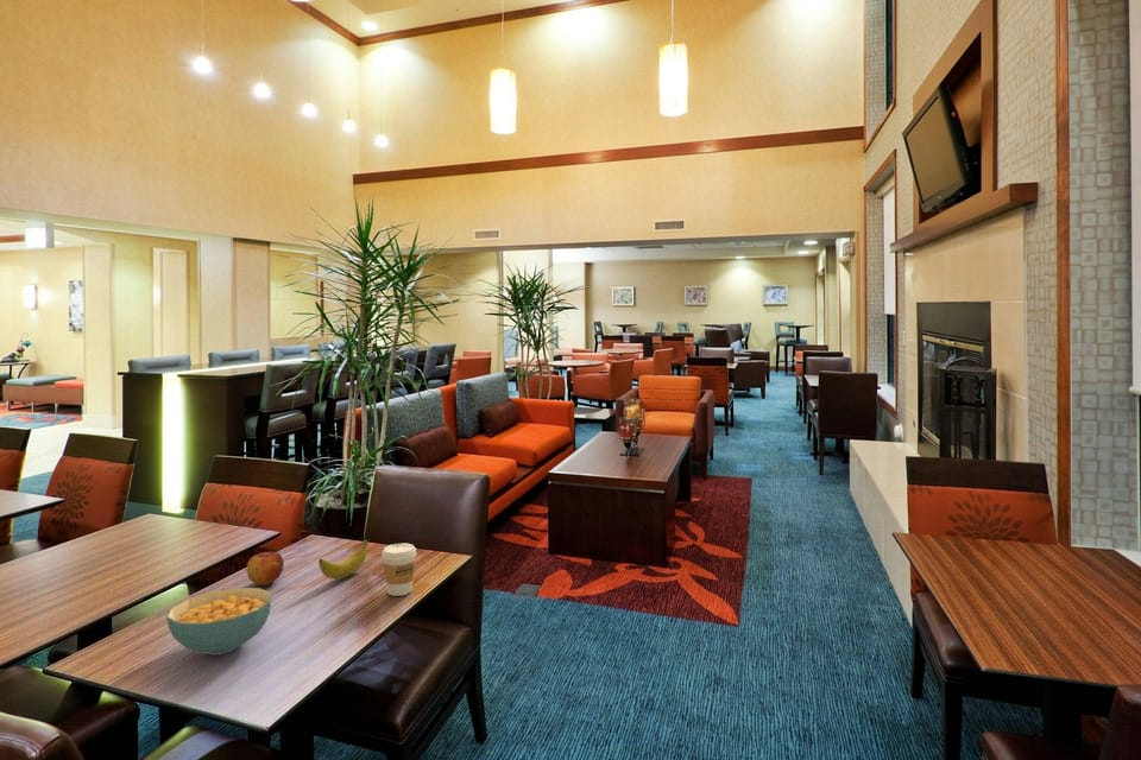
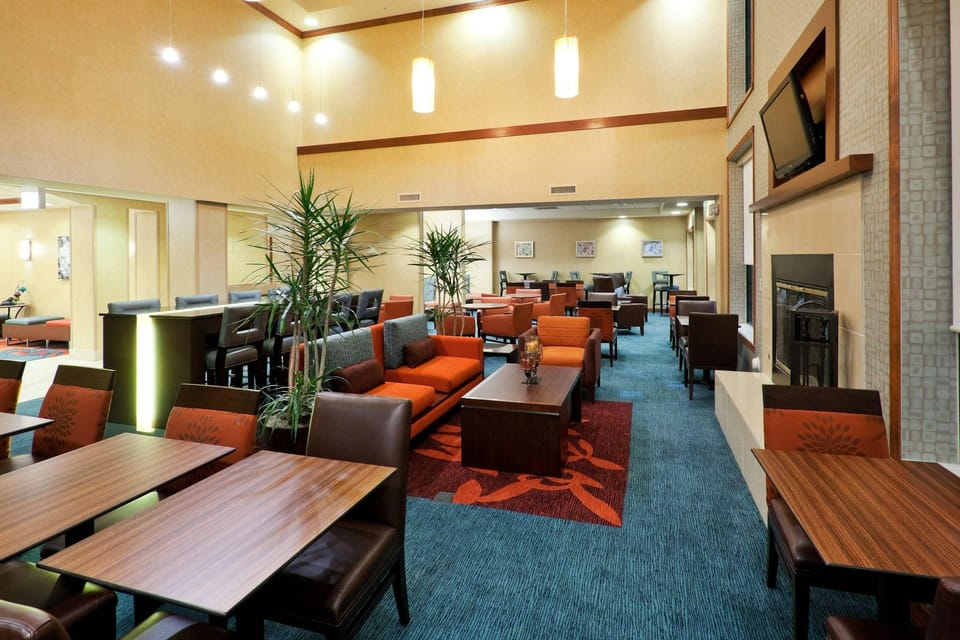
- banana (345, 562)
- coffee cup (399, 569)
- cereal bowl (221, 626)
- apple (265, 568)
